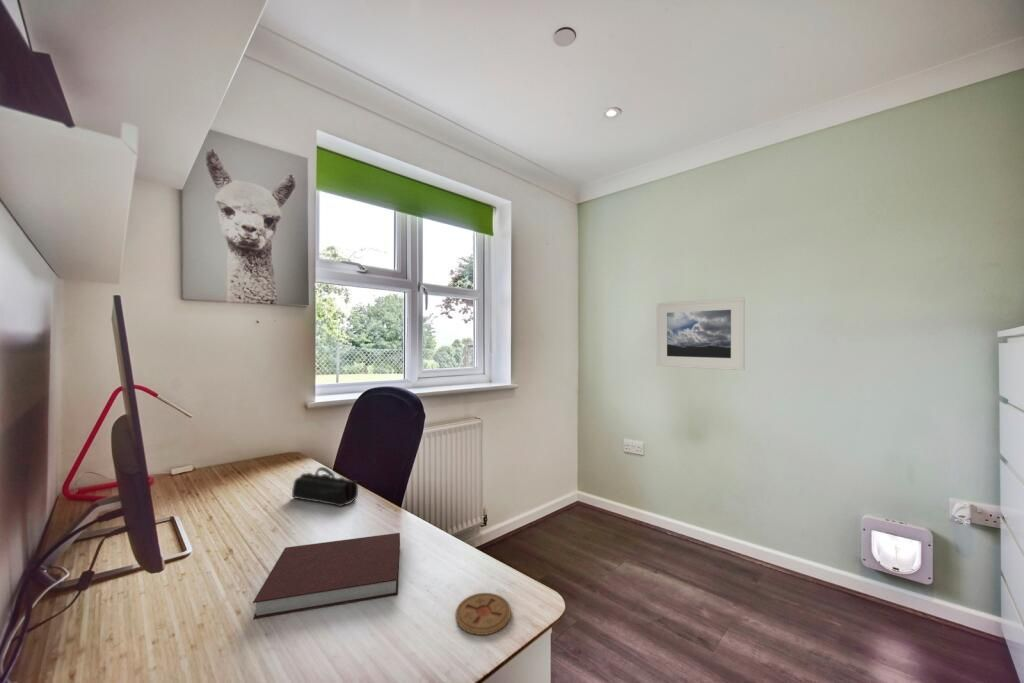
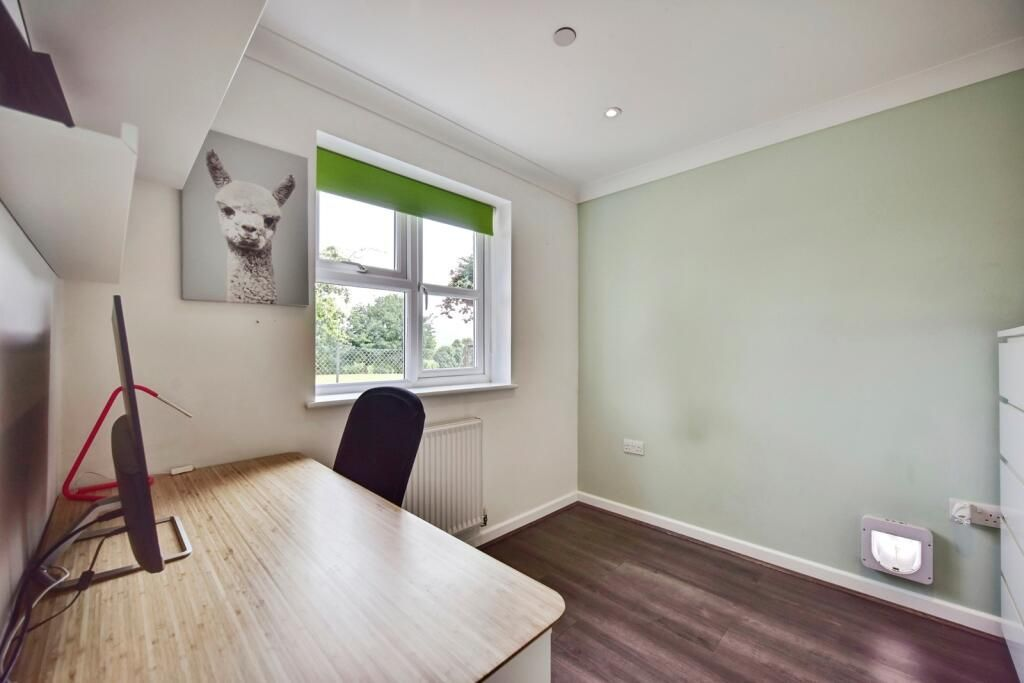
- pencil case (325, 482)
- coaster (483, 612)
- notebook (337, 569)
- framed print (697, 334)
